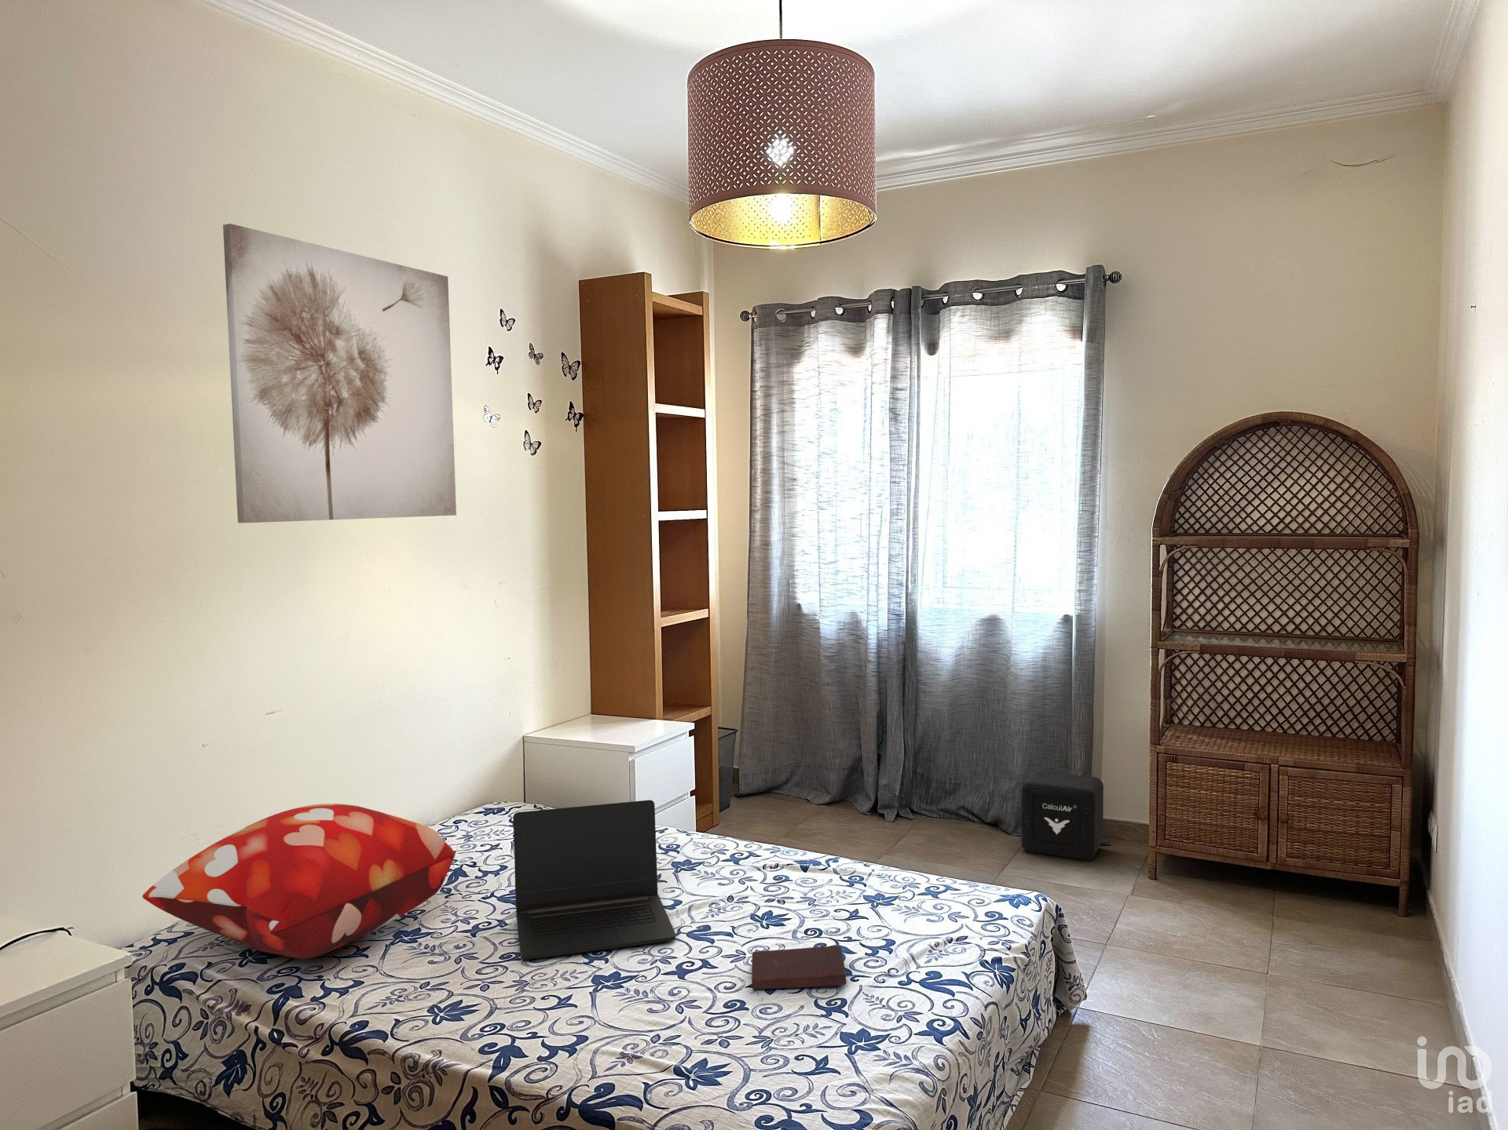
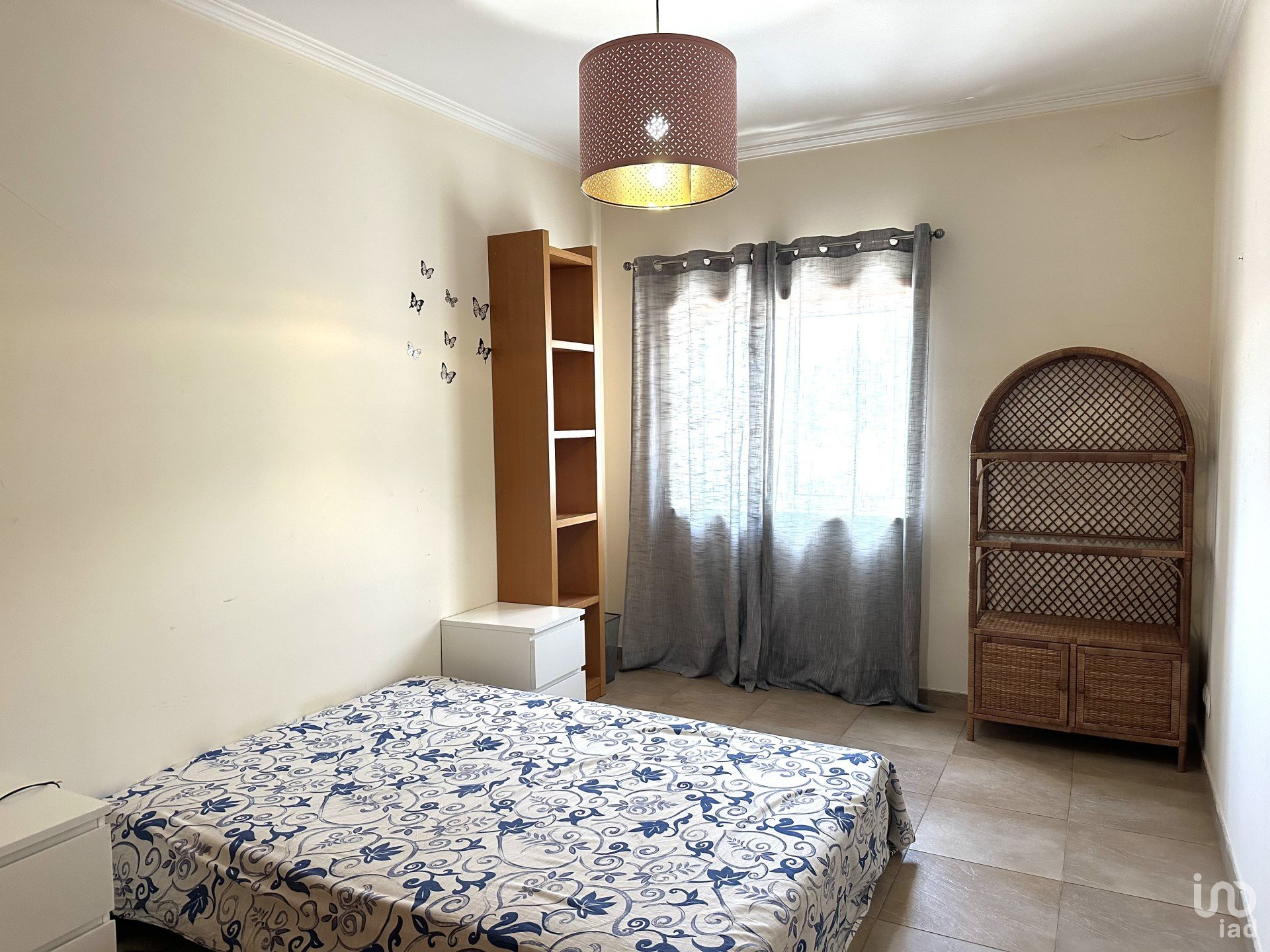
- wall art (354, 387)
- book (797, 966)
- decorative pillow (310, 874)
- laptop (591, 875)
- air purifier (1062, 814)
